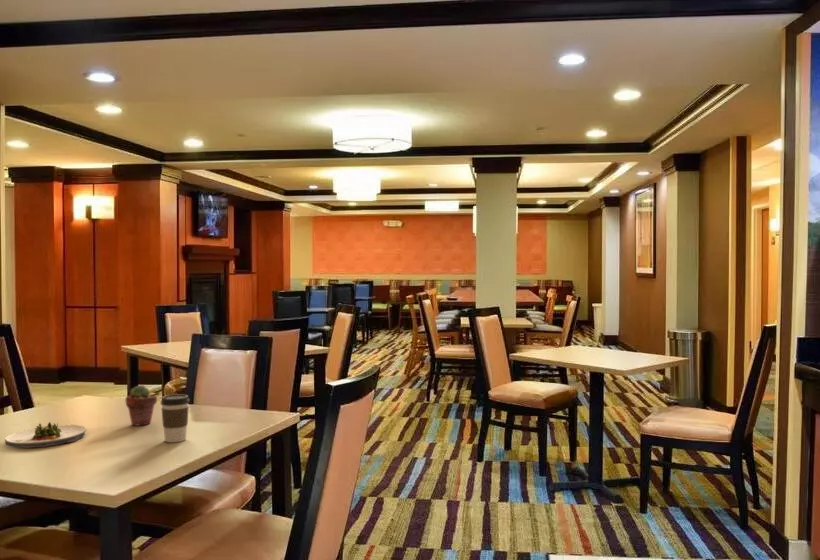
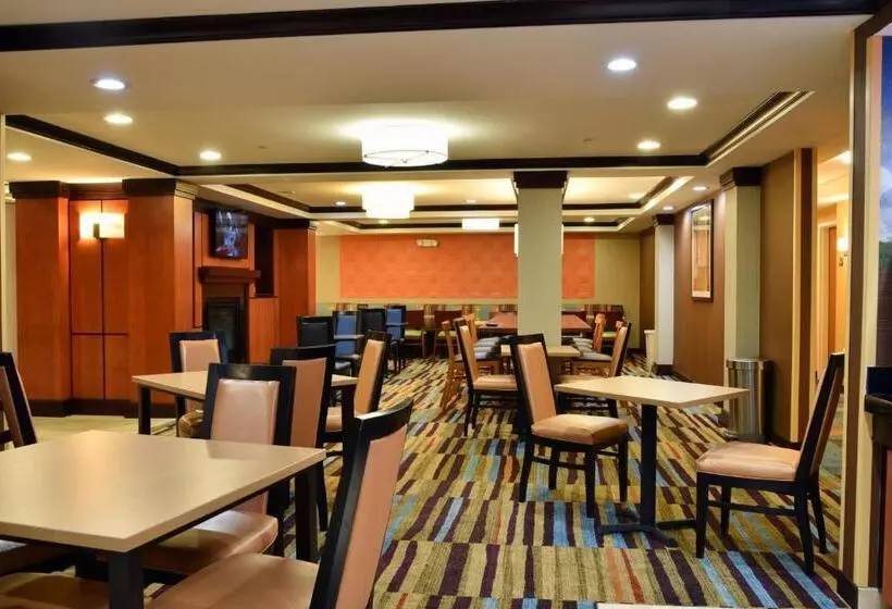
- coffee cup (175, 418)
- salad plate (46, 431)
- potted succulent (141, 404)
